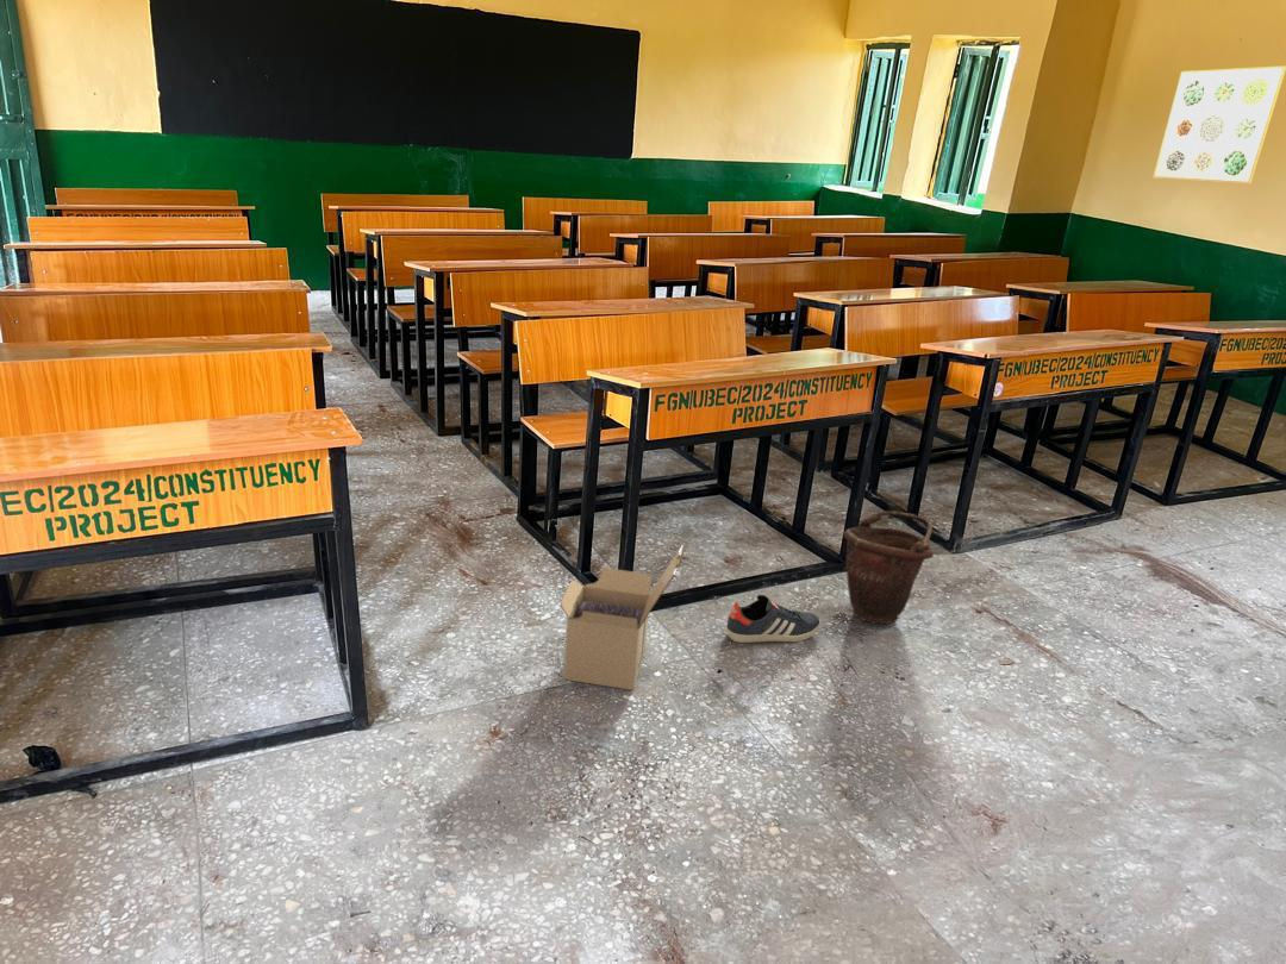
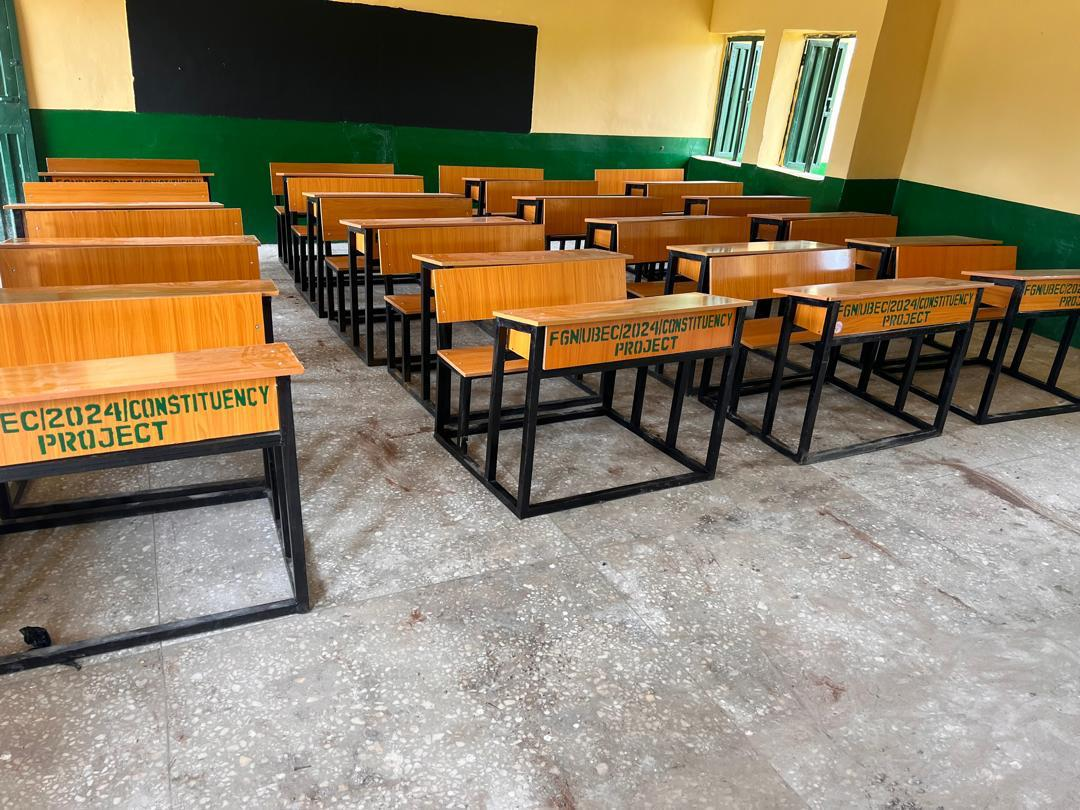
- bucket (887, 568)
- wall art (1215, 125)
- sneaker (775, 615)
- cardboard box (620, 608)
